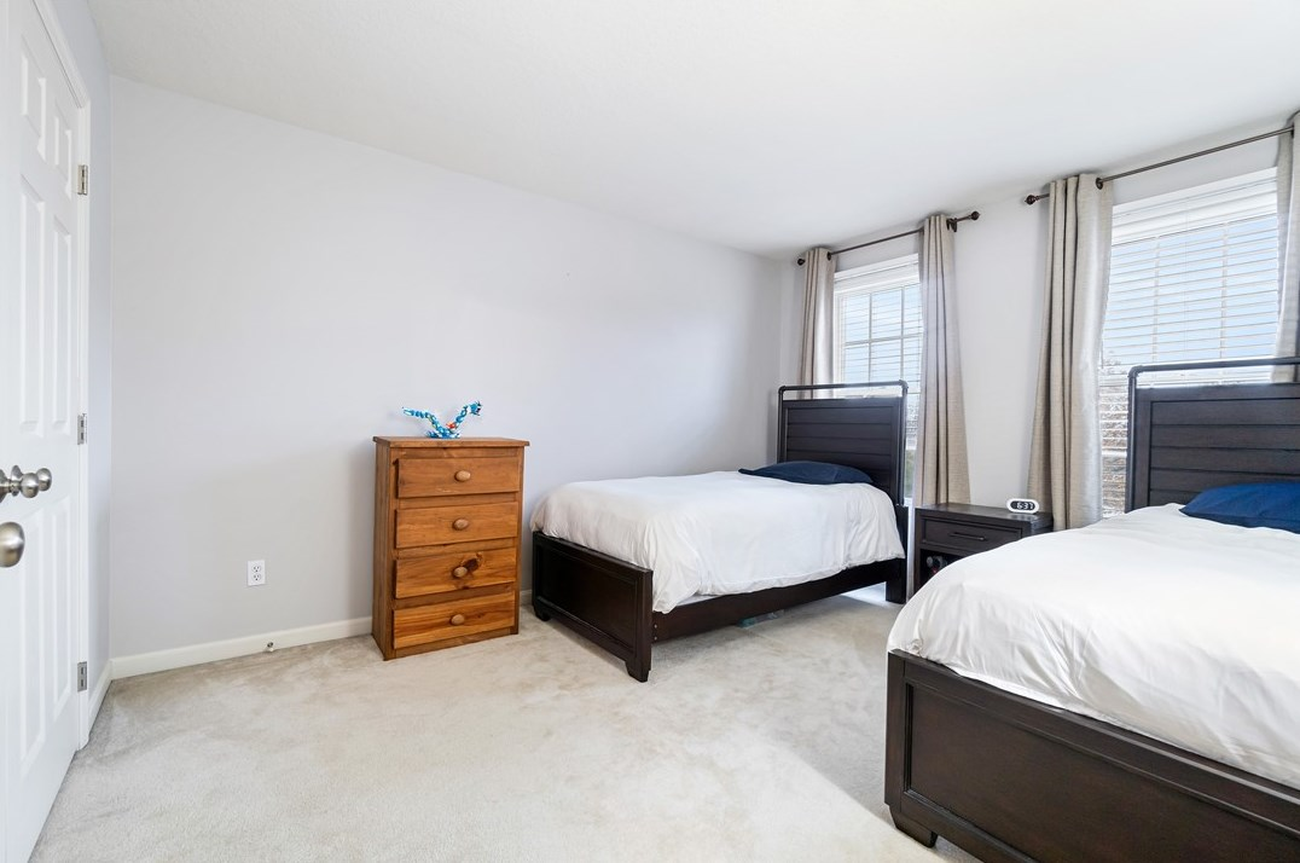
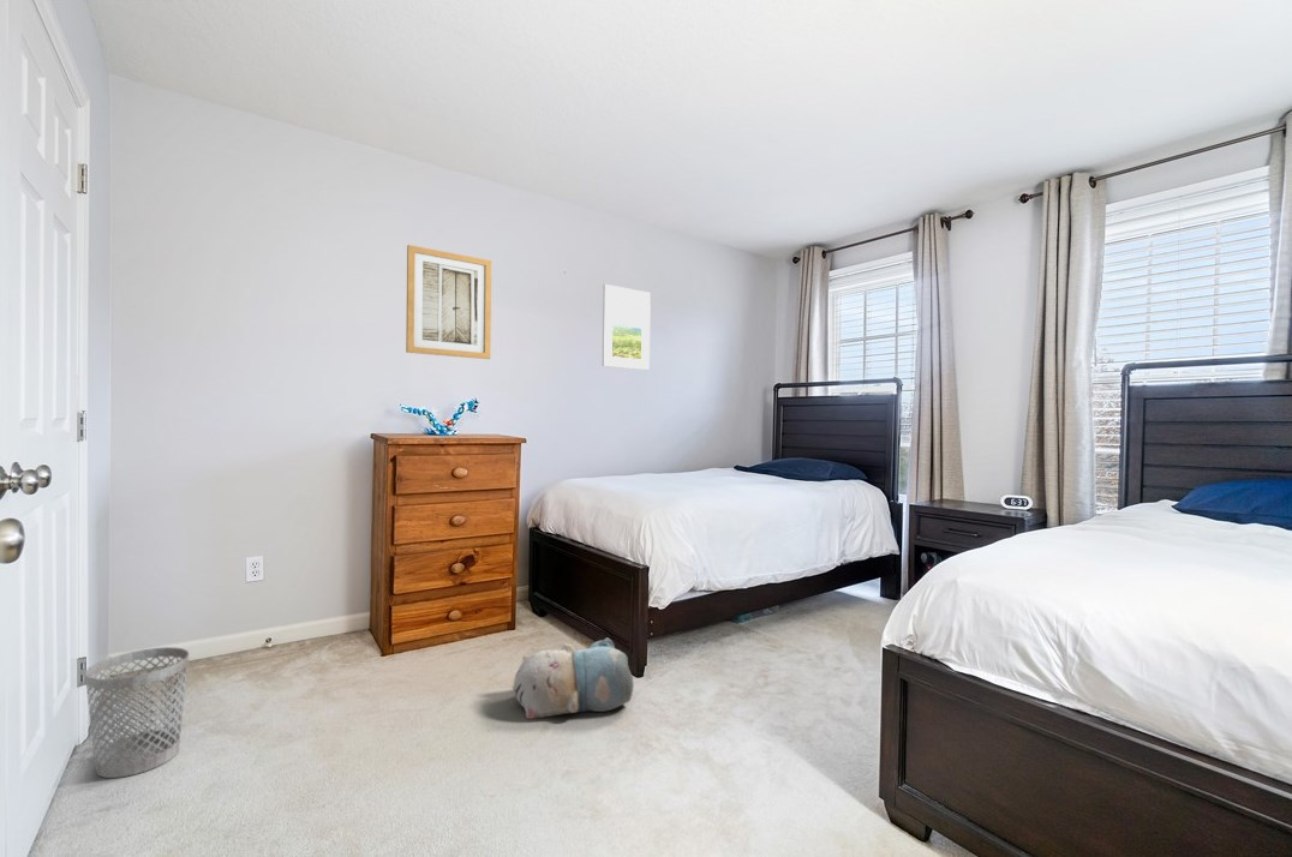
+ wall art (450, 304)
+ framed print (627, 328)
+ plush toy (573, 676)
+ wastebasket (138, 711)
